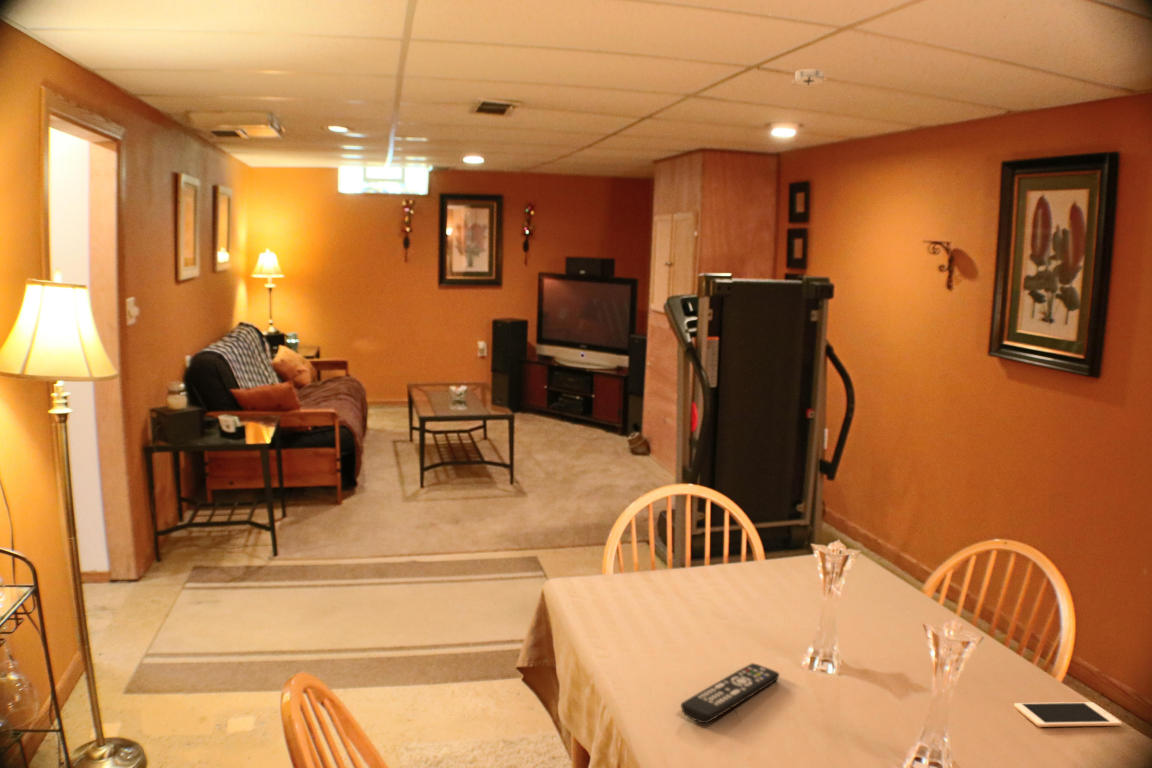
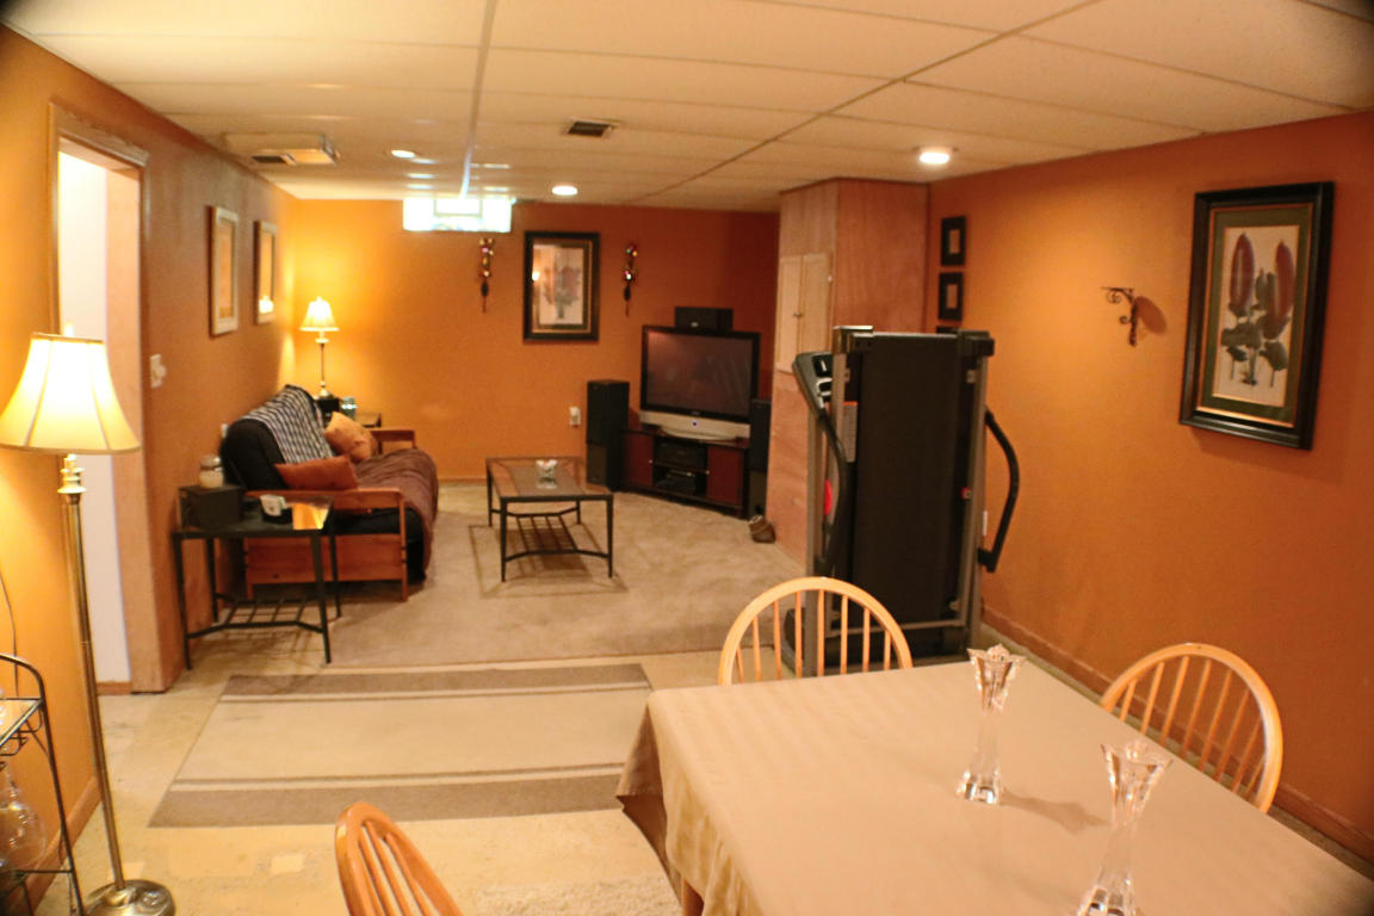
- cell phone (1066, 714)
- remote control (731, 692)
- smoke detector (807, 77)
